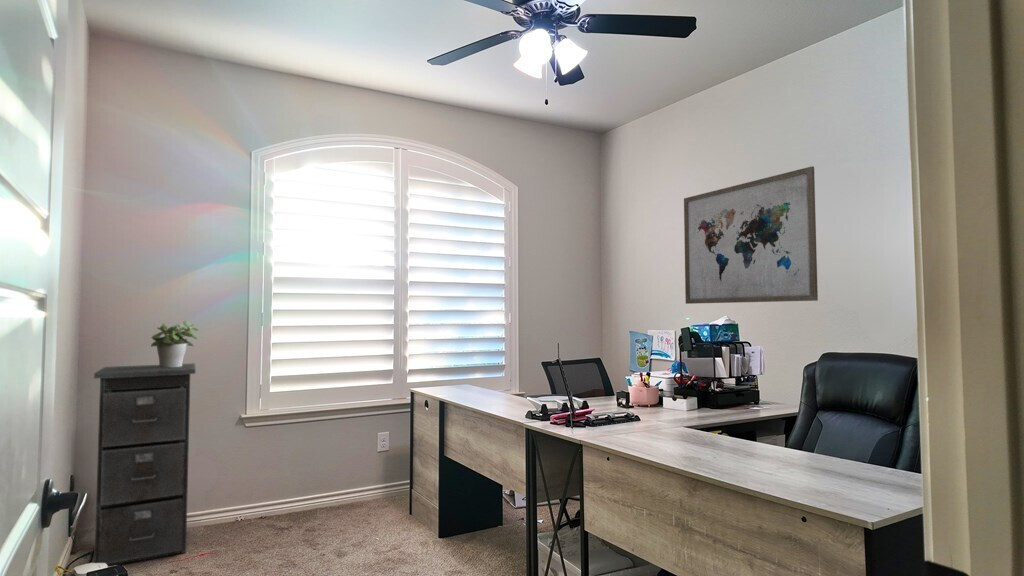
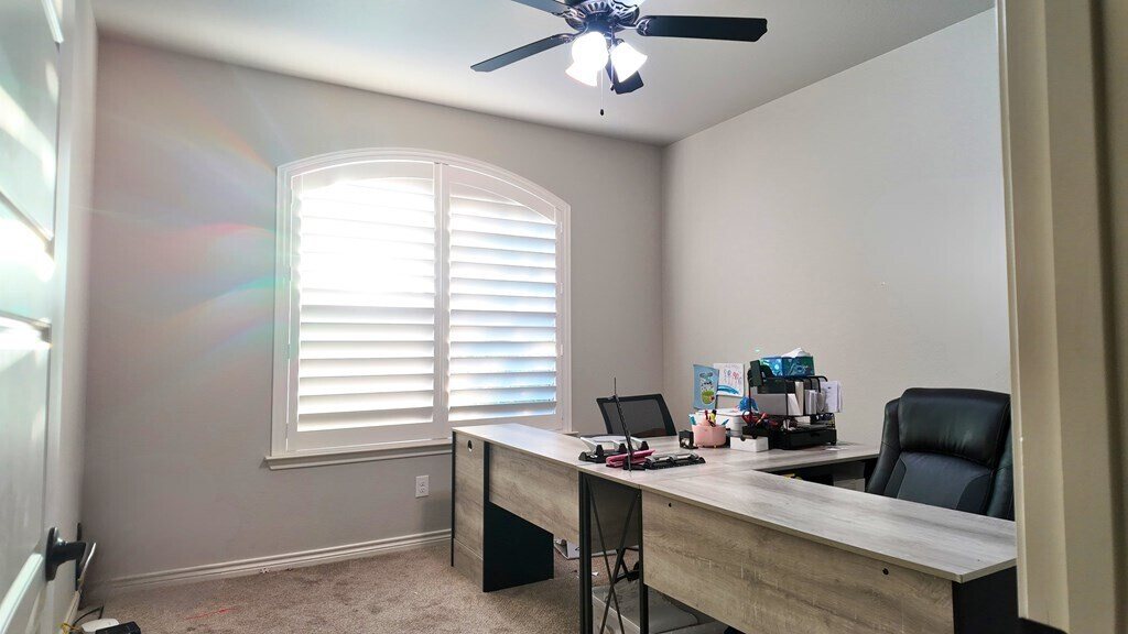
- potted plant (176, 343)
- filing cabinet (146, 458)
- wall art (742, 243)
